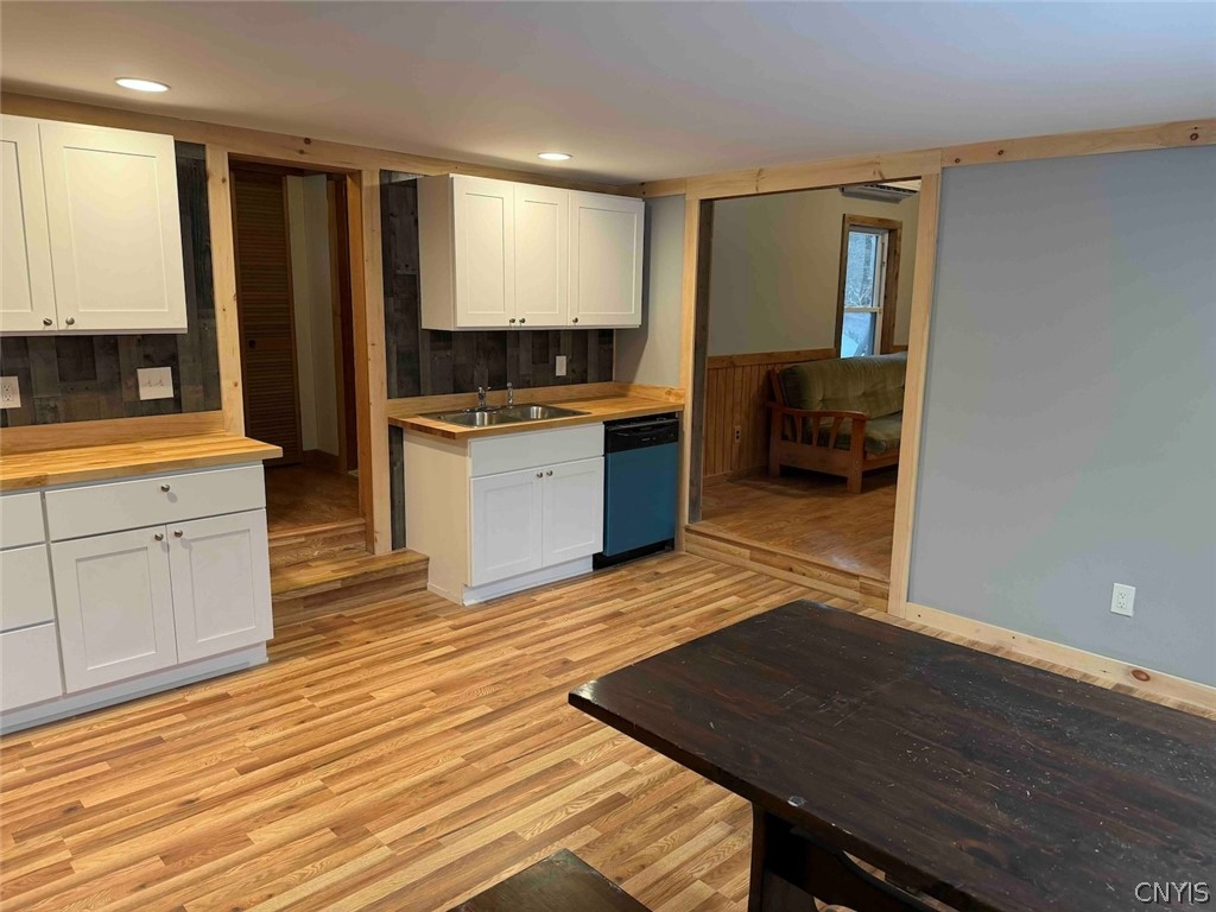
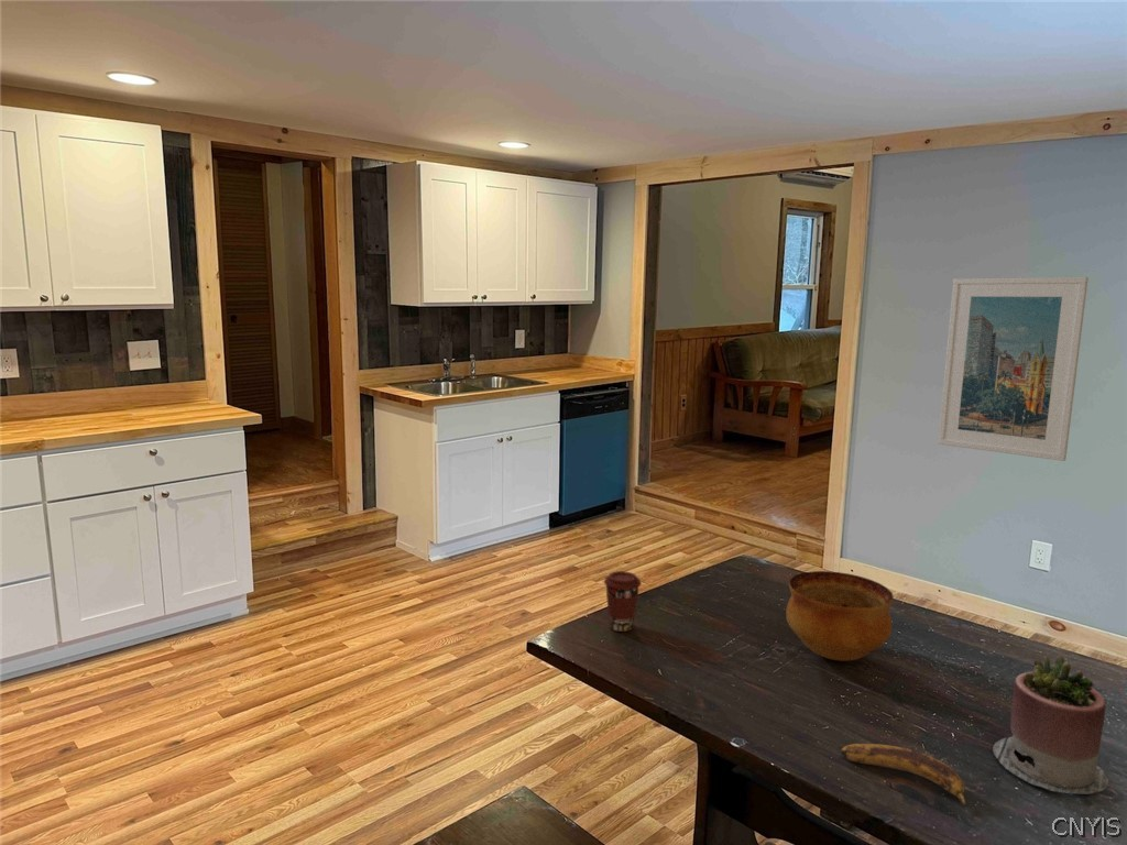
+ banana (902, 764)
+ succulent planter (1054, 715)
+ coffee cup (622, 601)
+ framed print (1007, 366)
+ bowl (836, 622)
